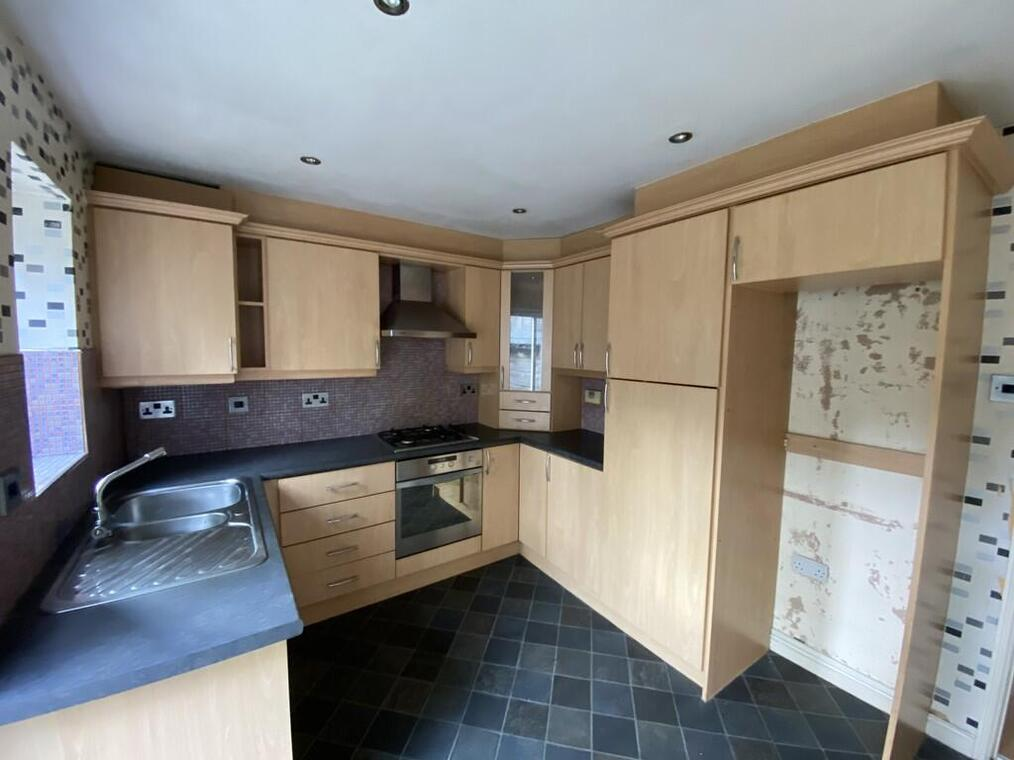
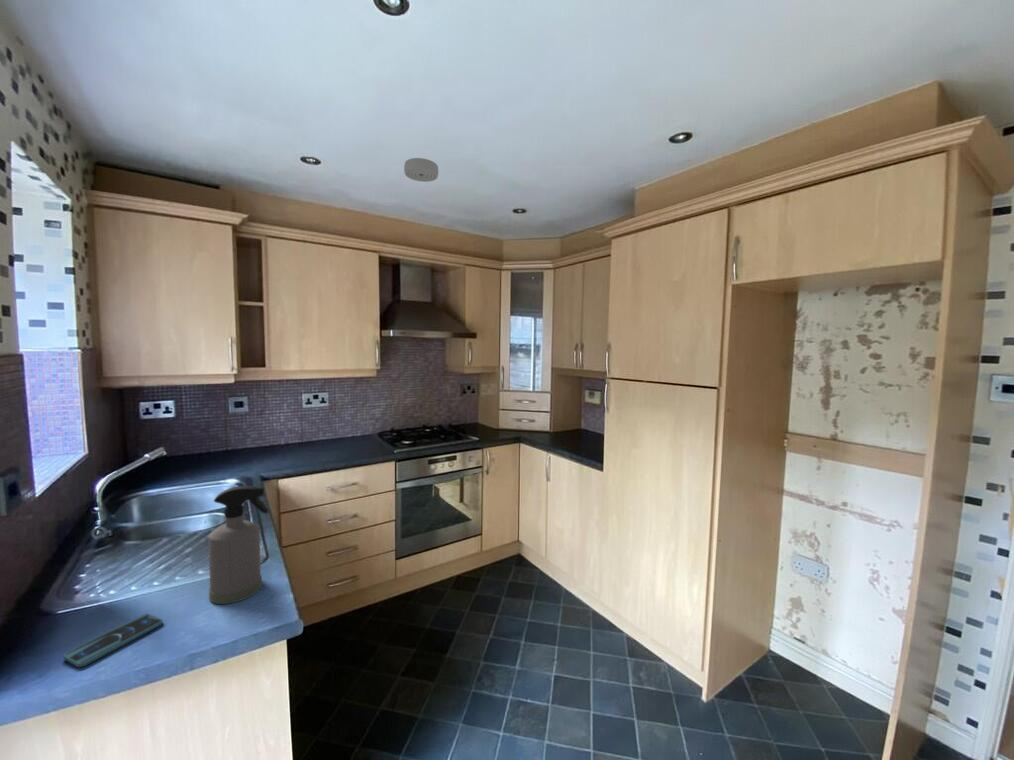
+ spray bottle (239, 539)
+ smoke detector (421, 170)
+ smartphone (116, 638)
